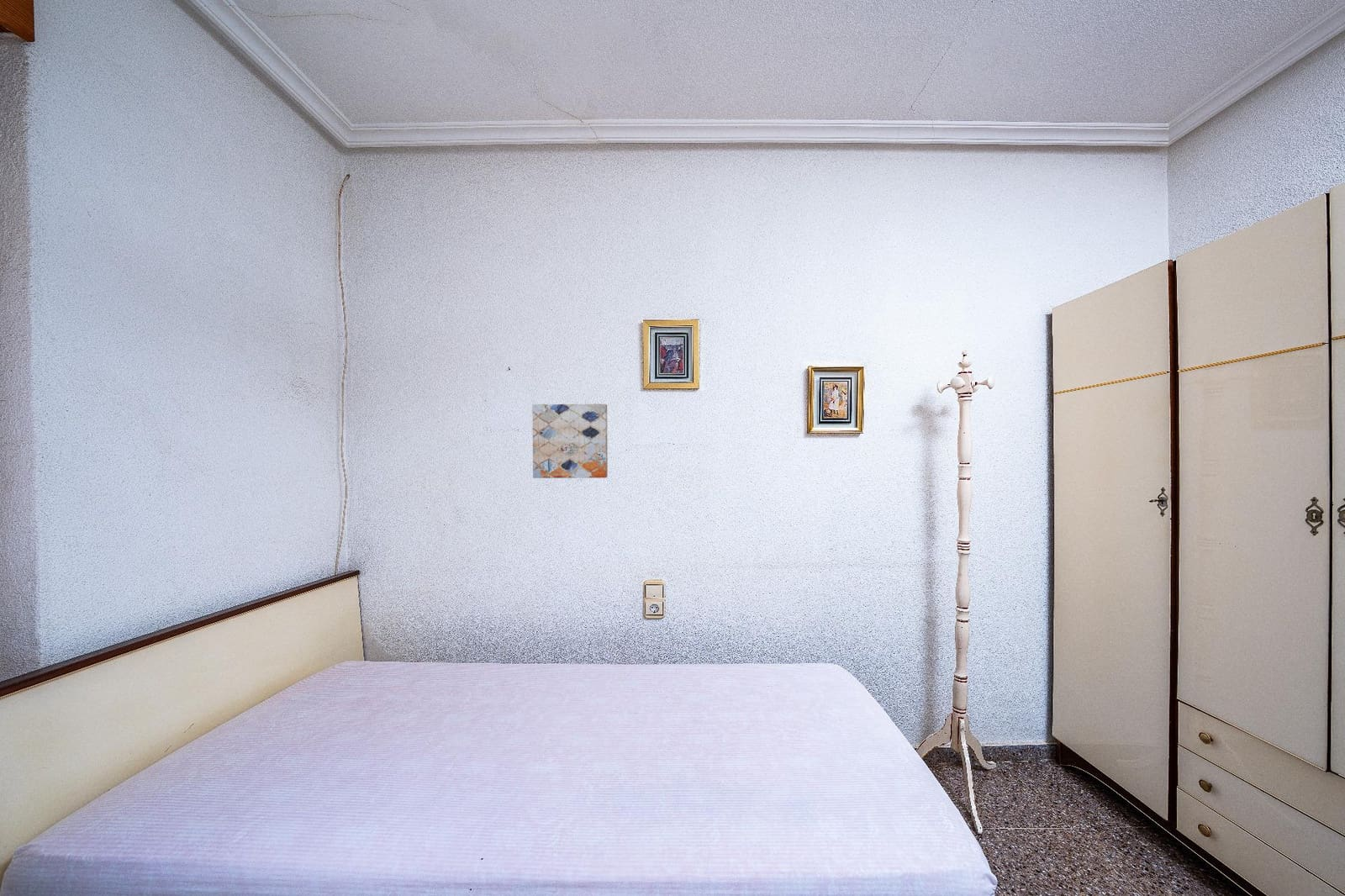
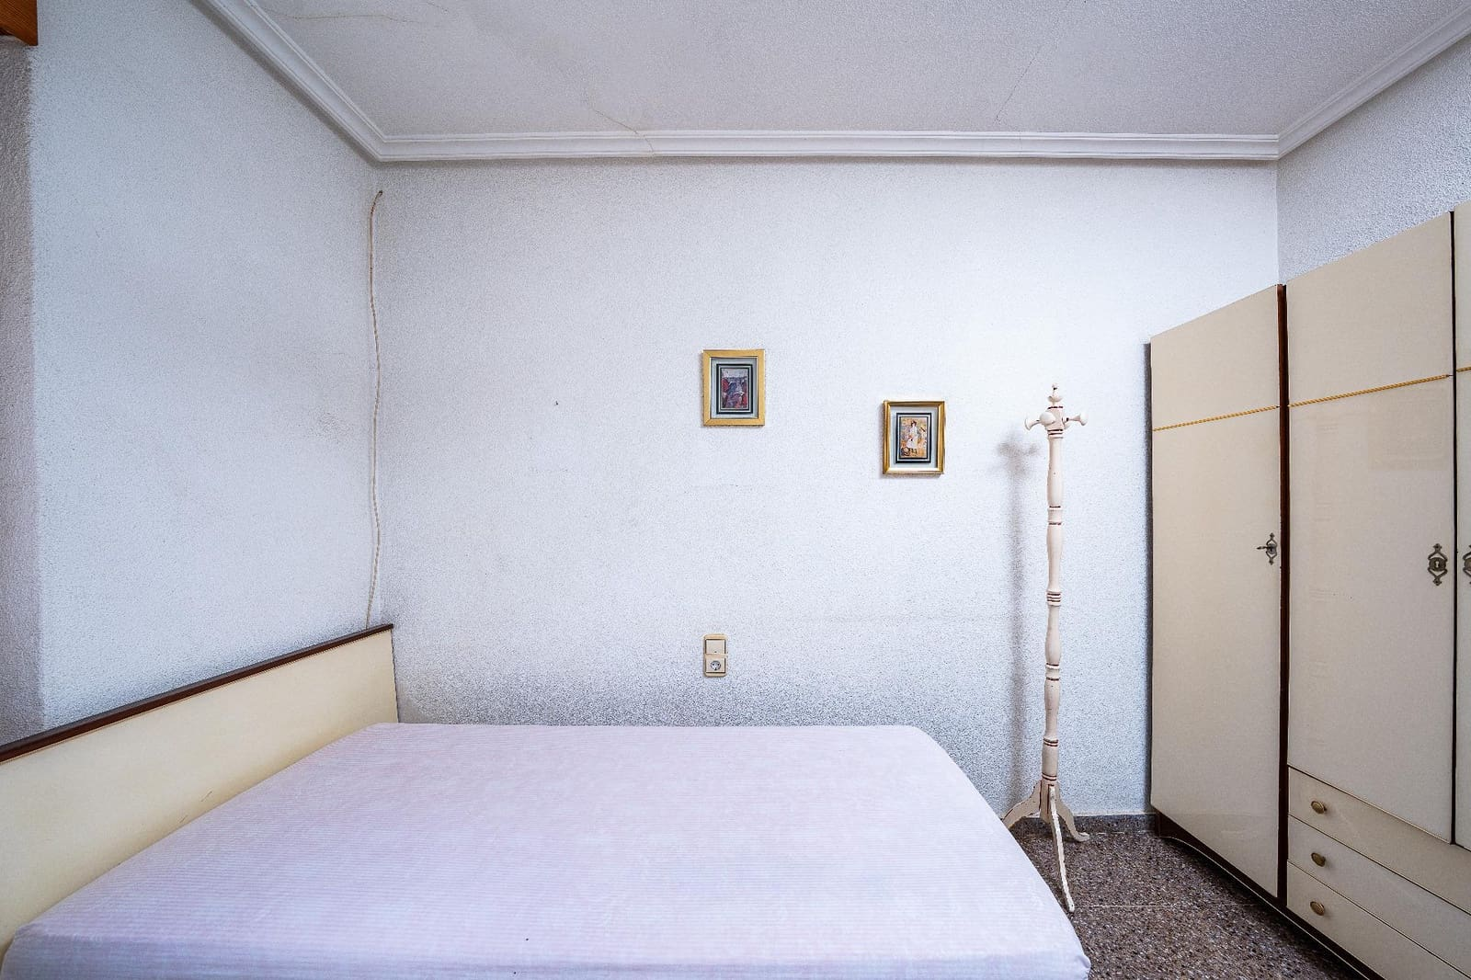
- wall art (570, 440)
